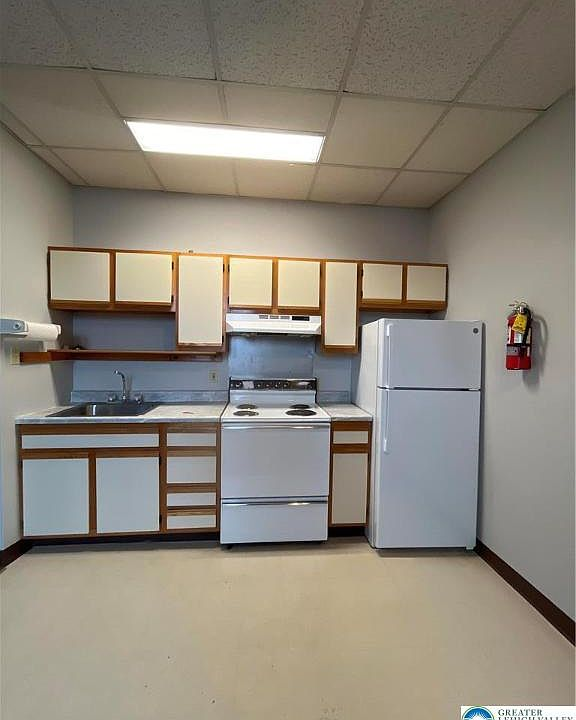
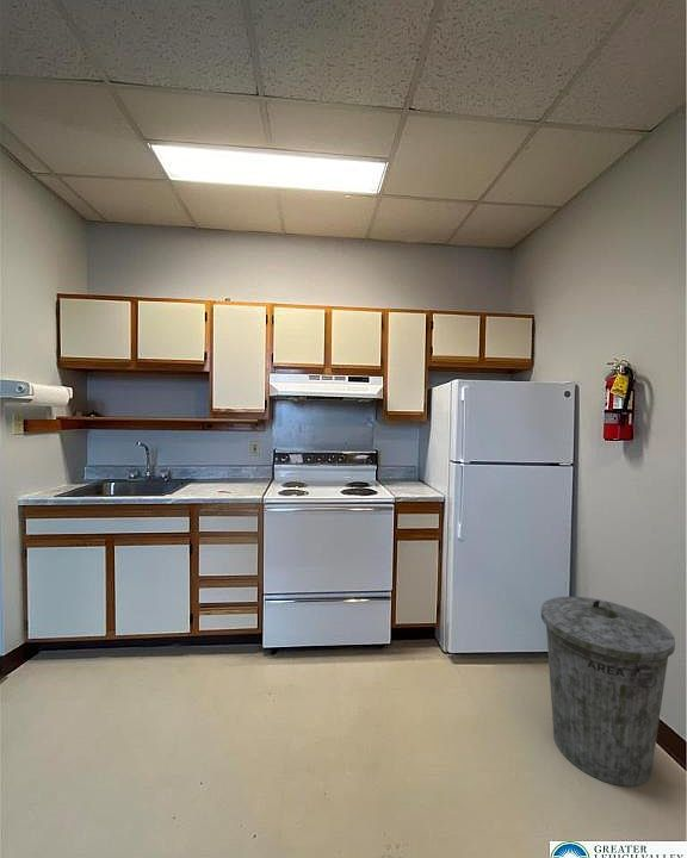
+ trash can (601, 674)
